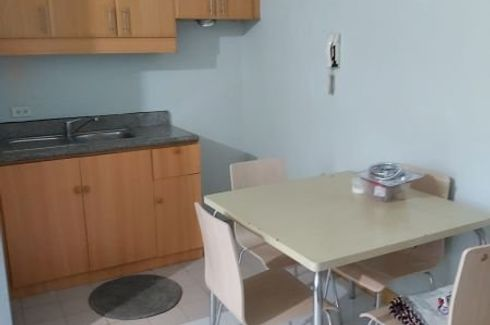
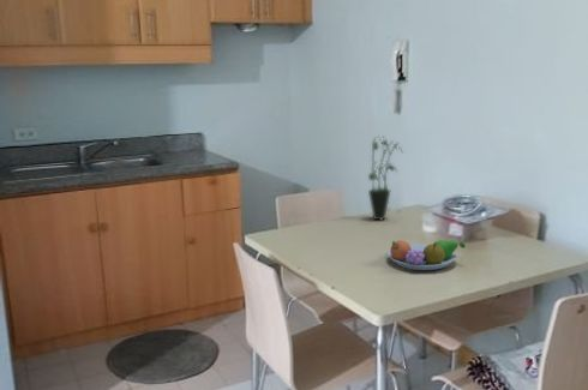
+ fruit bowl (424, 248)
+ potted plant (383, 178)
